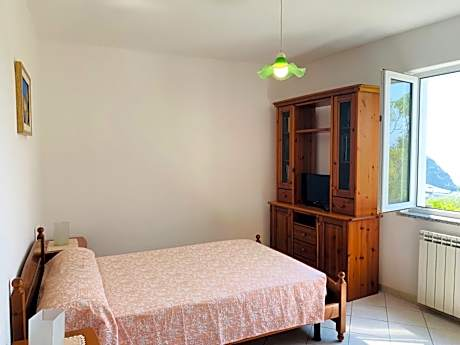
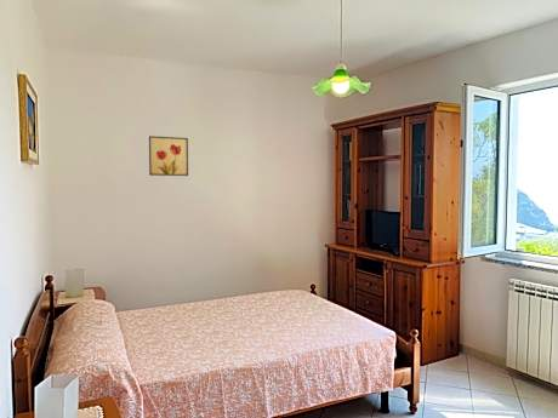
+ wall art (169, 156)
